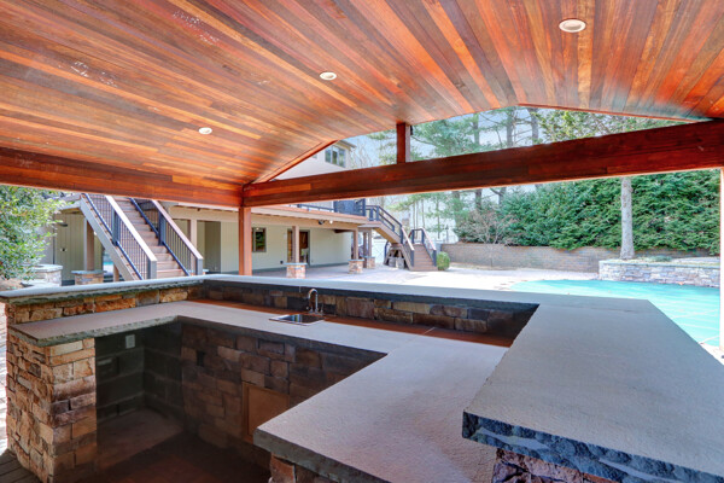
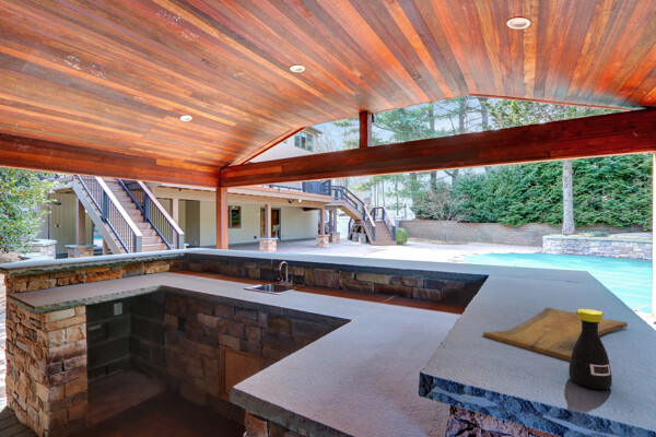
+ cutting board (558, 329)
+ bottle (589, 346)
